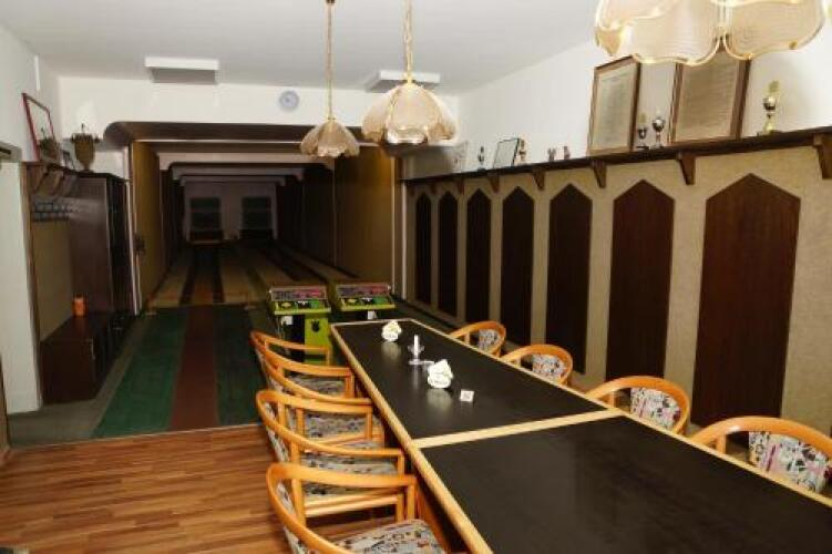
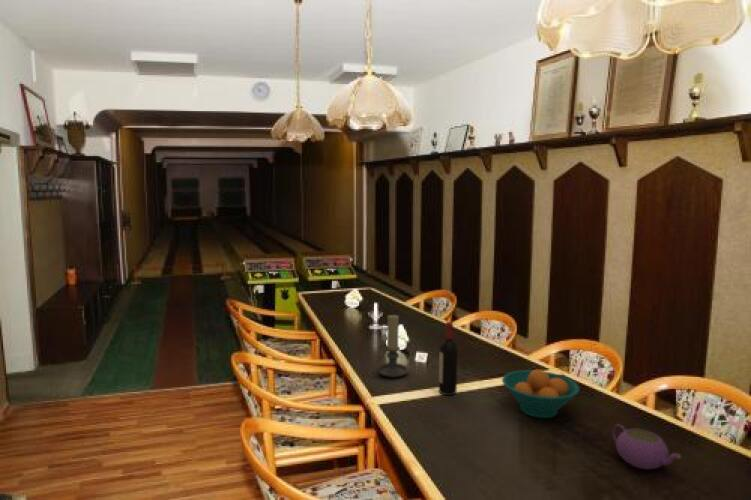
+ candle holder (389, 344)
+ fruit bowl (539, 390)
+ teapot (643, 450)
+ wine bottle (448, 357)
